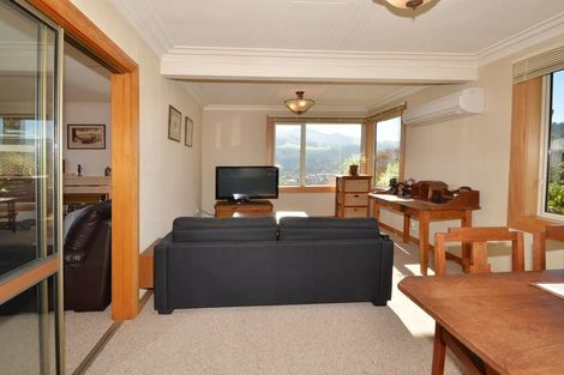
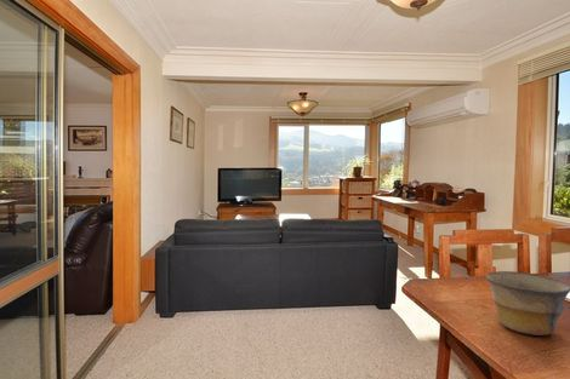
+ bowl (525, 303)
